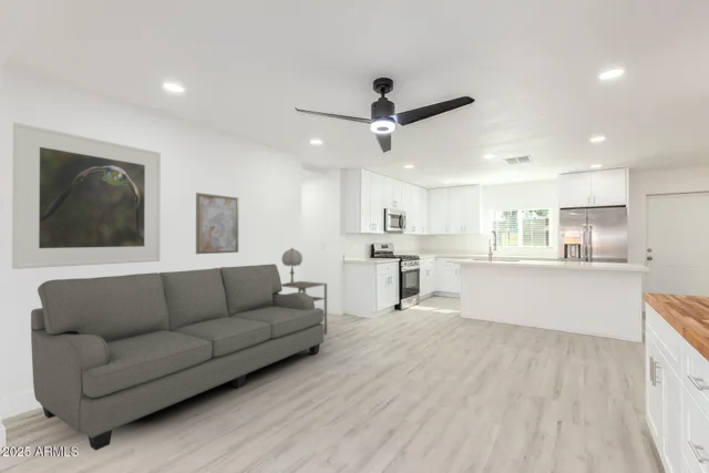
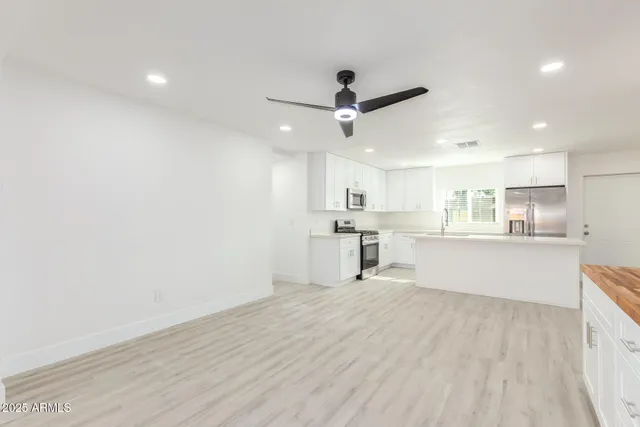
- side table (311, 298)
- wall art (218, 224)
- sofa (209, 322)
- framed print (96, 202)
- table lamp (291, 266)
